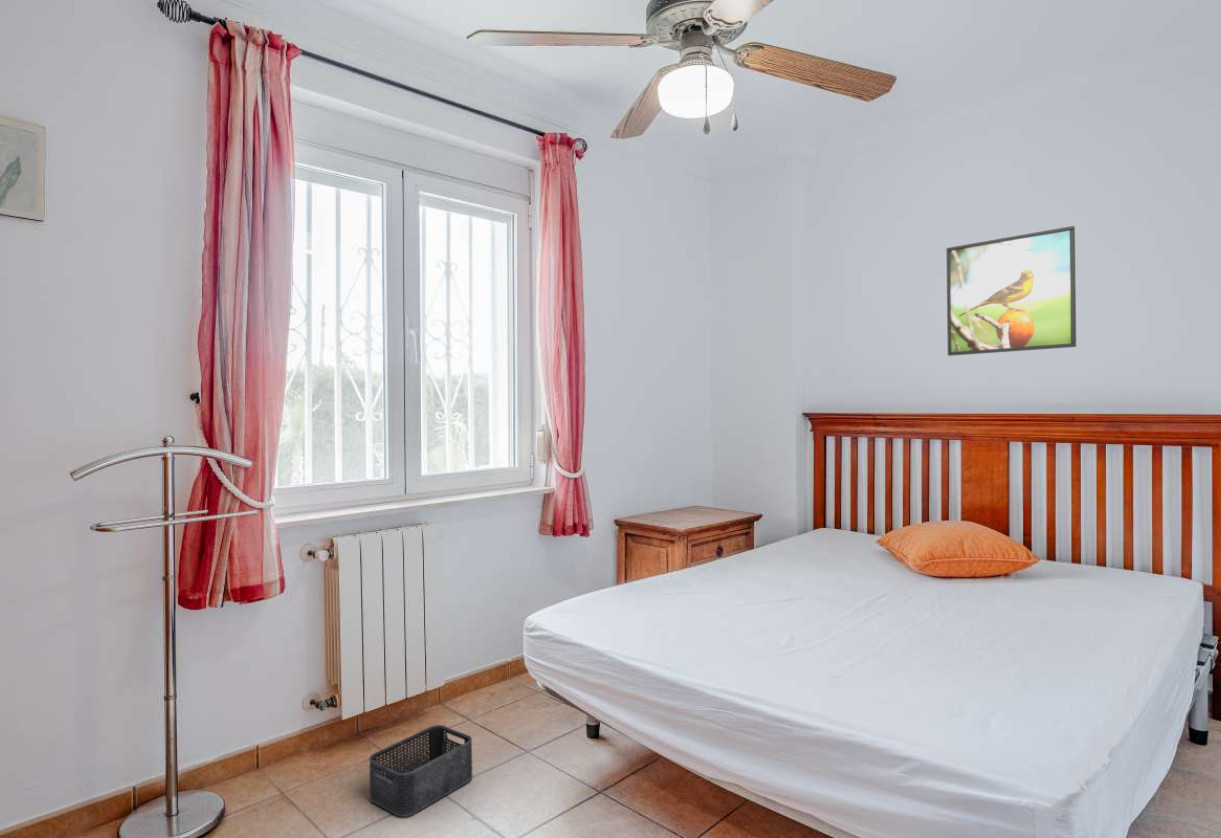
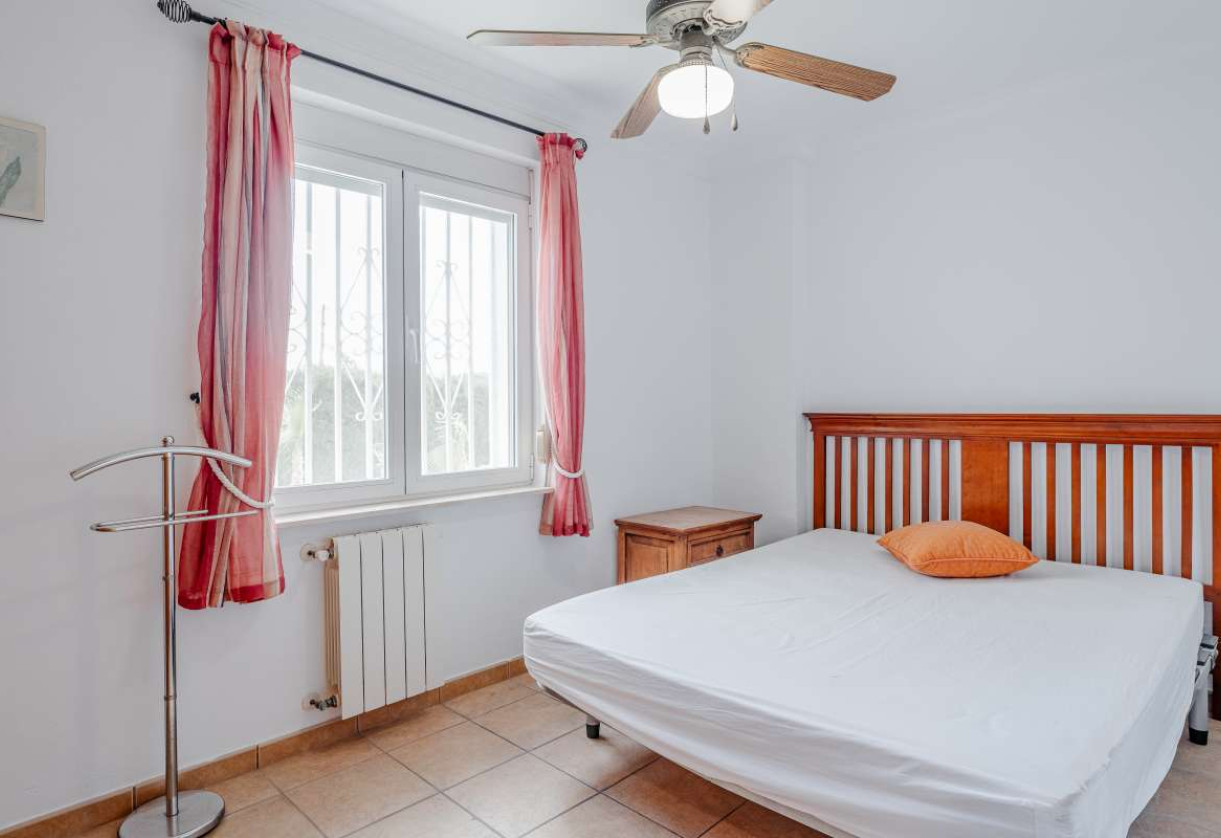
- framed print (1007, 294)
- storage bin (422, 767)
